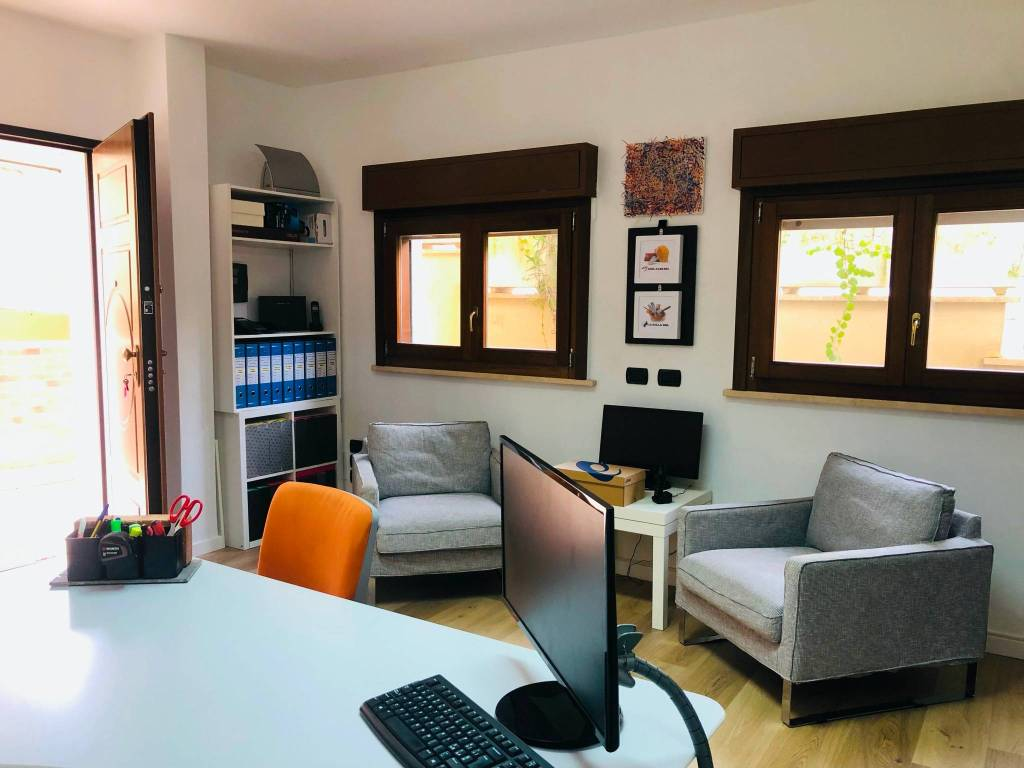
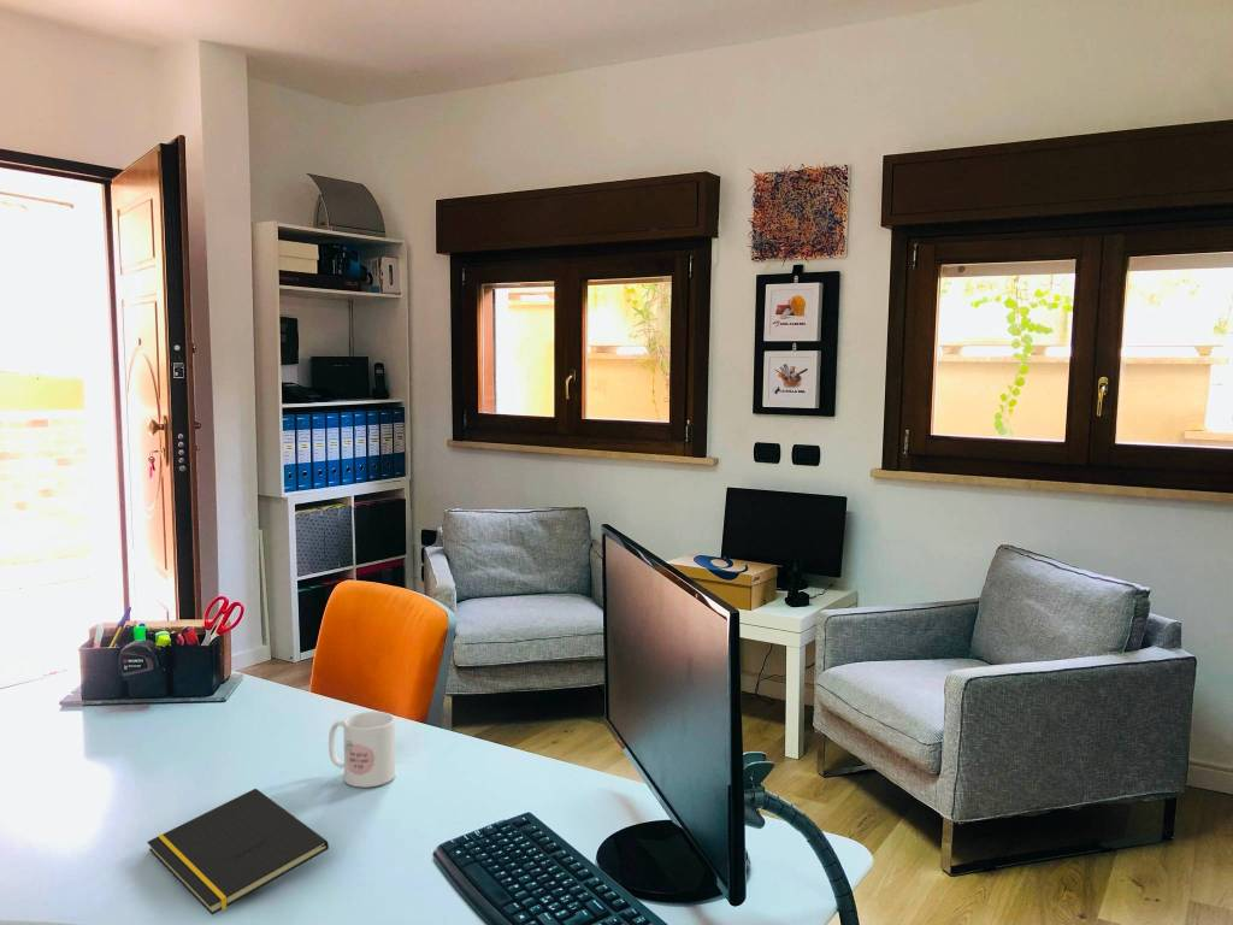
+ mug (360, 747)
+ notepad (236, 844)
